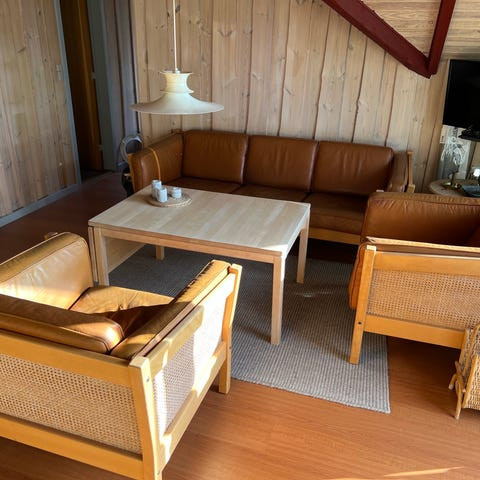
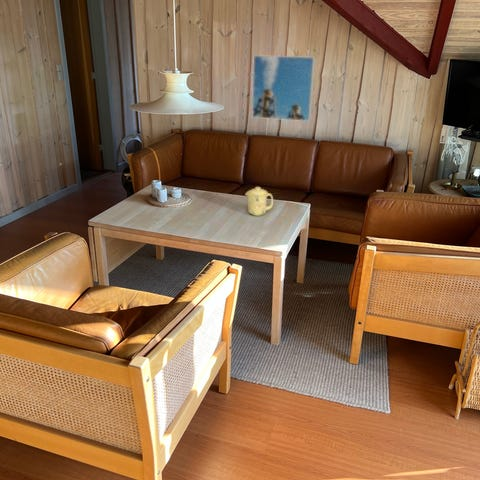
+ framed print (282, 88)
+ mug (259, 200)
